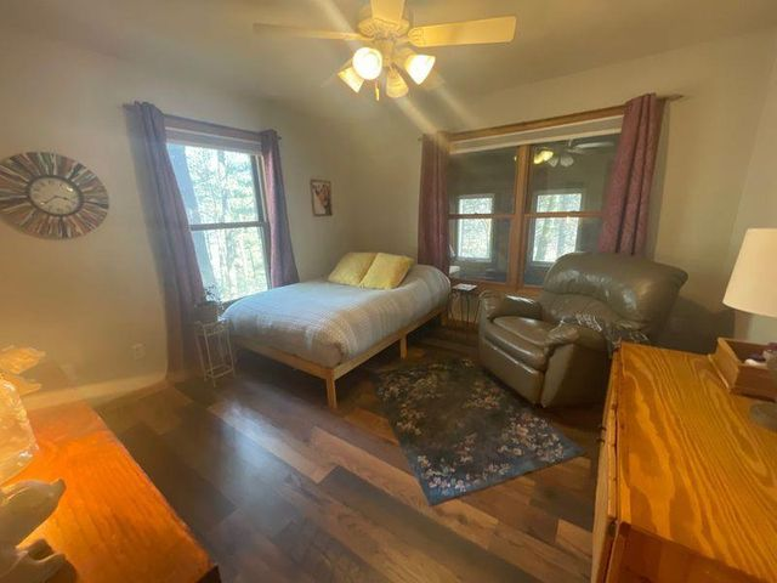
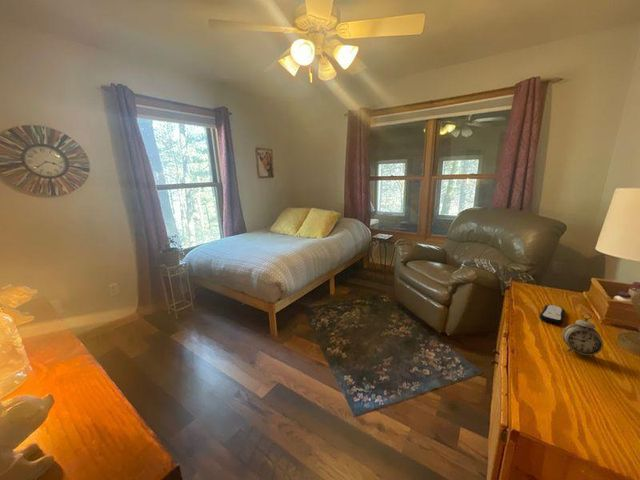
+ remote control (553, 313)
+ alarm clock (583, 334)
